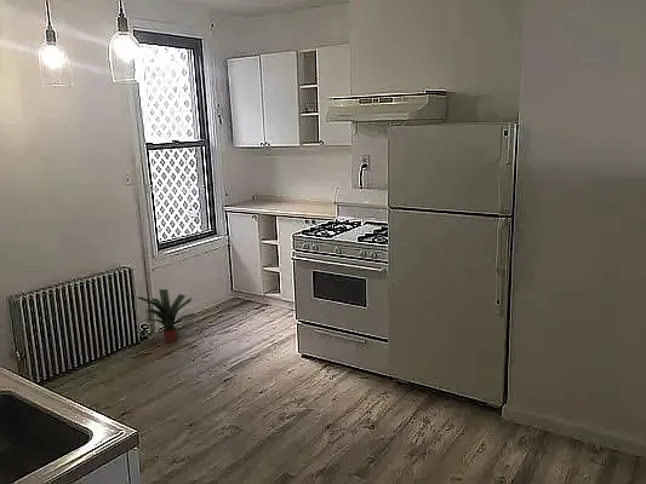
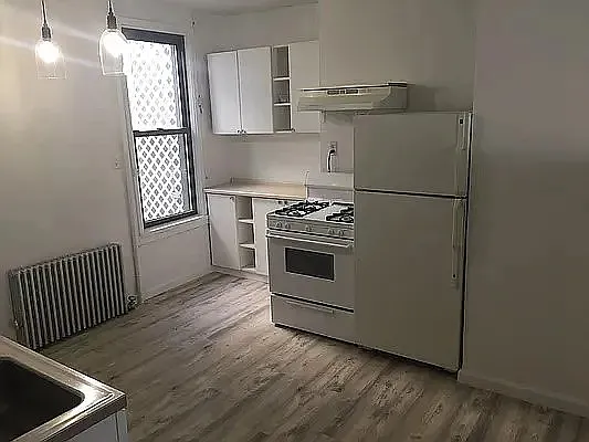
- potted plant (164, 315)
